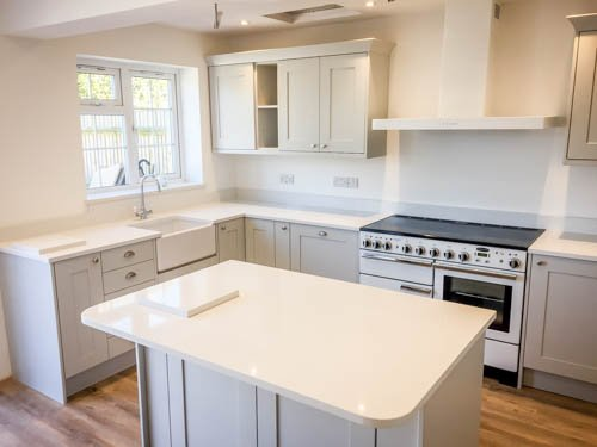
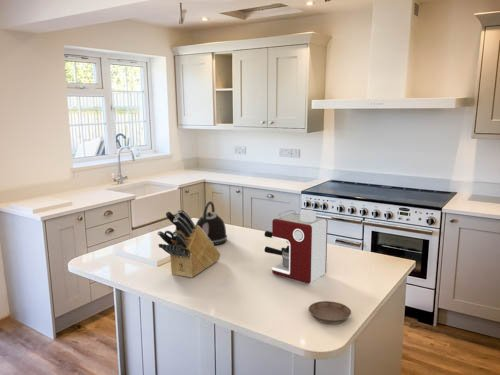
+ saucer (329, 313)
+ knife block (190, 237)
+ coffee maker (290, 240)
+ kettle (210, 221)
